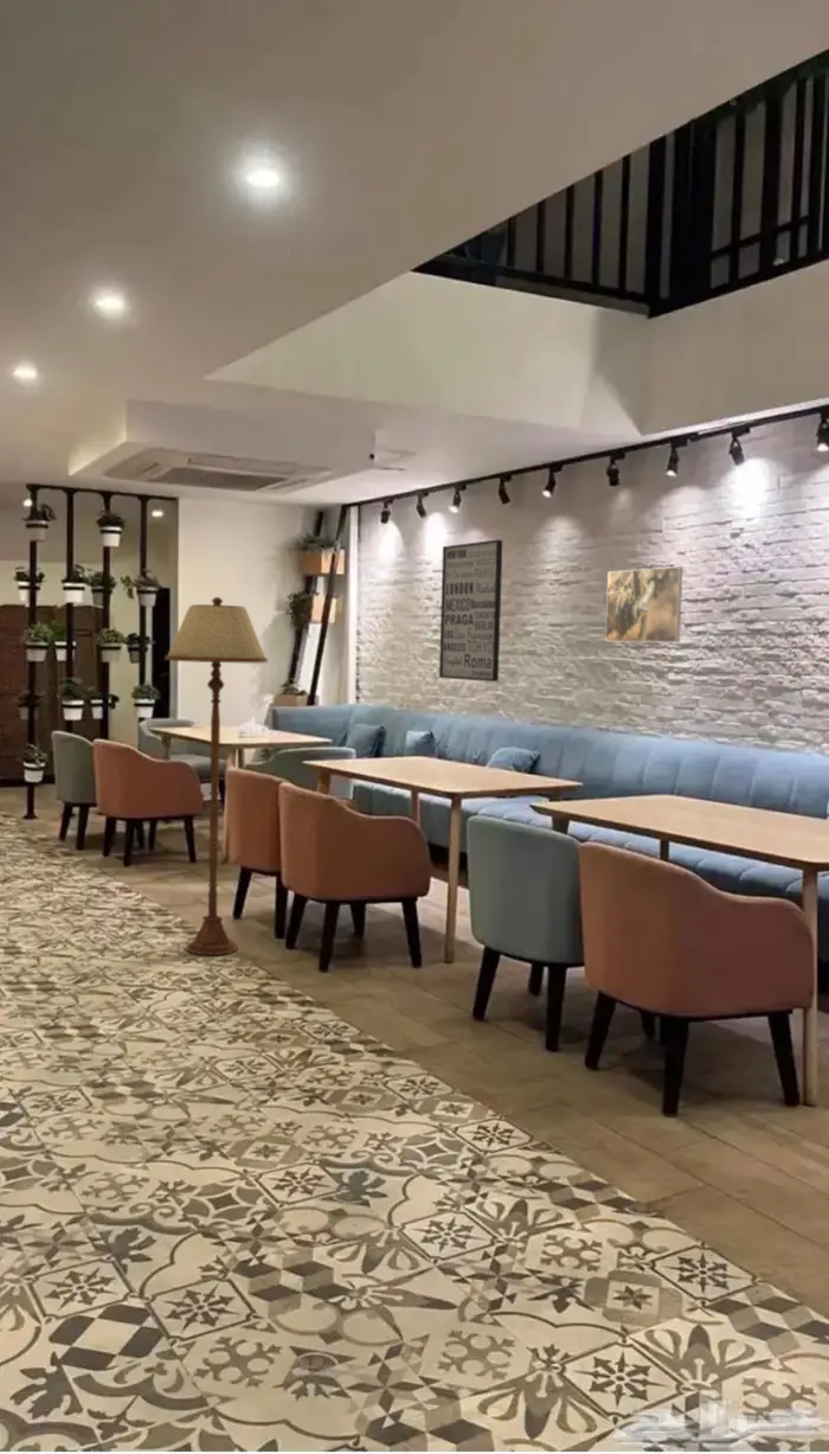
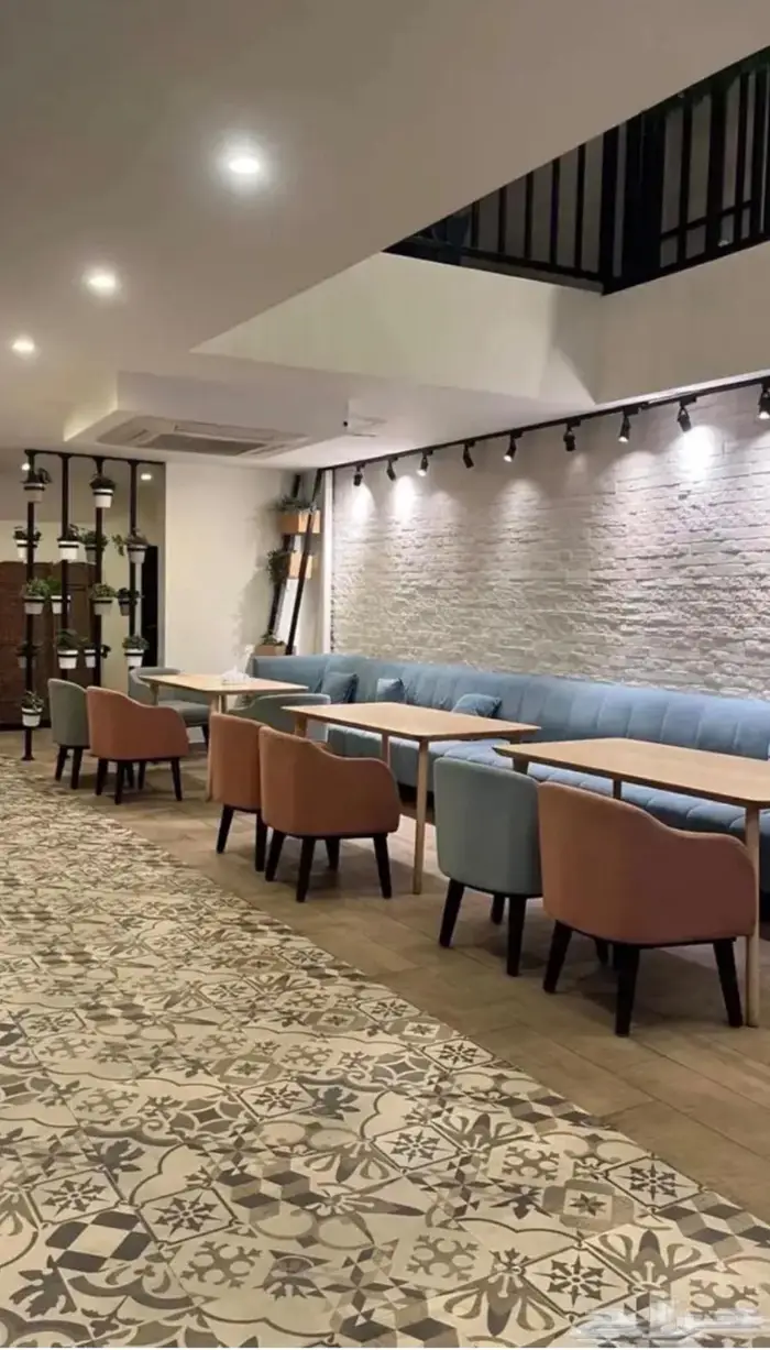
- floor lamp (214, 775)
- wall art (469, 611)
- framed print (642, 606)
